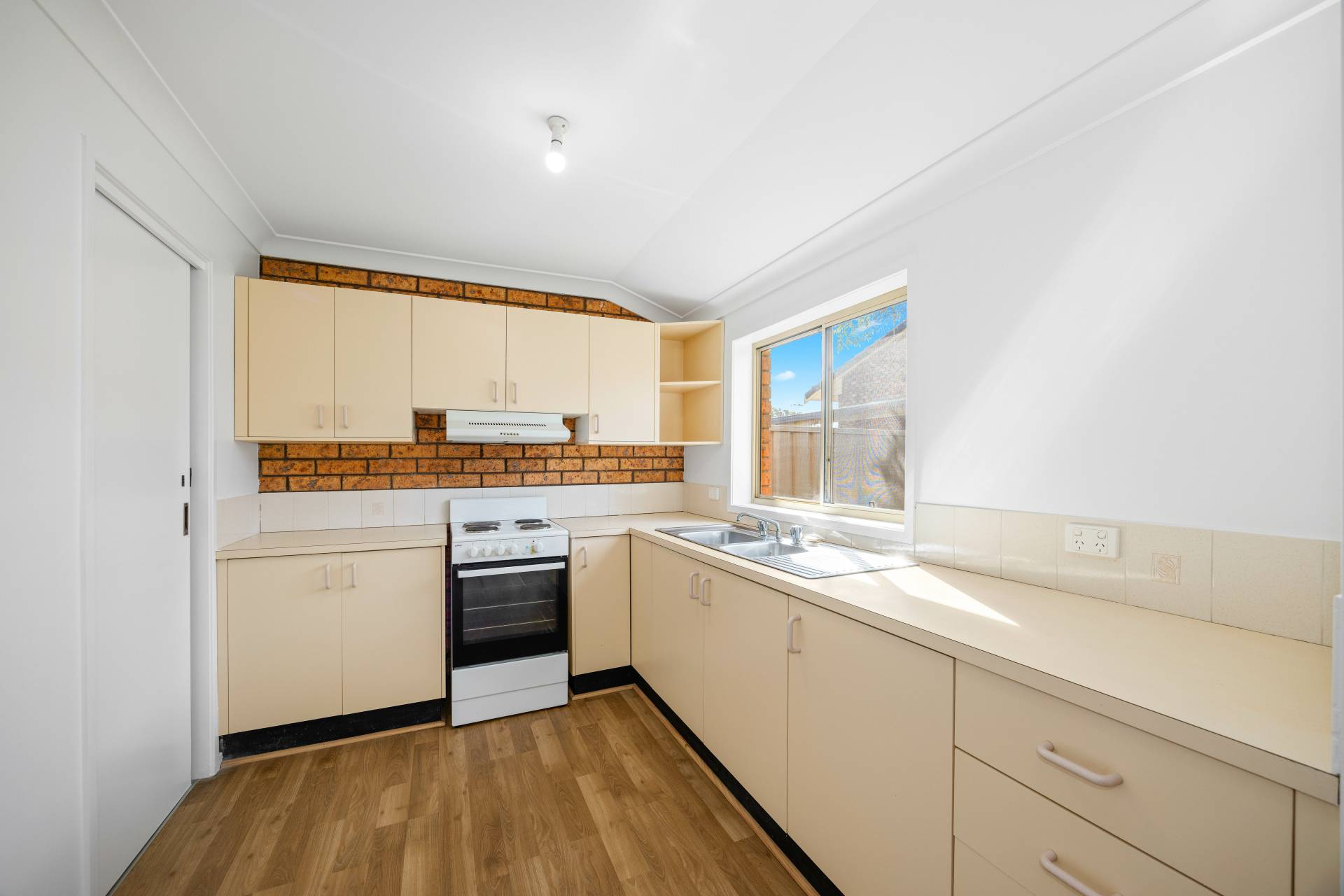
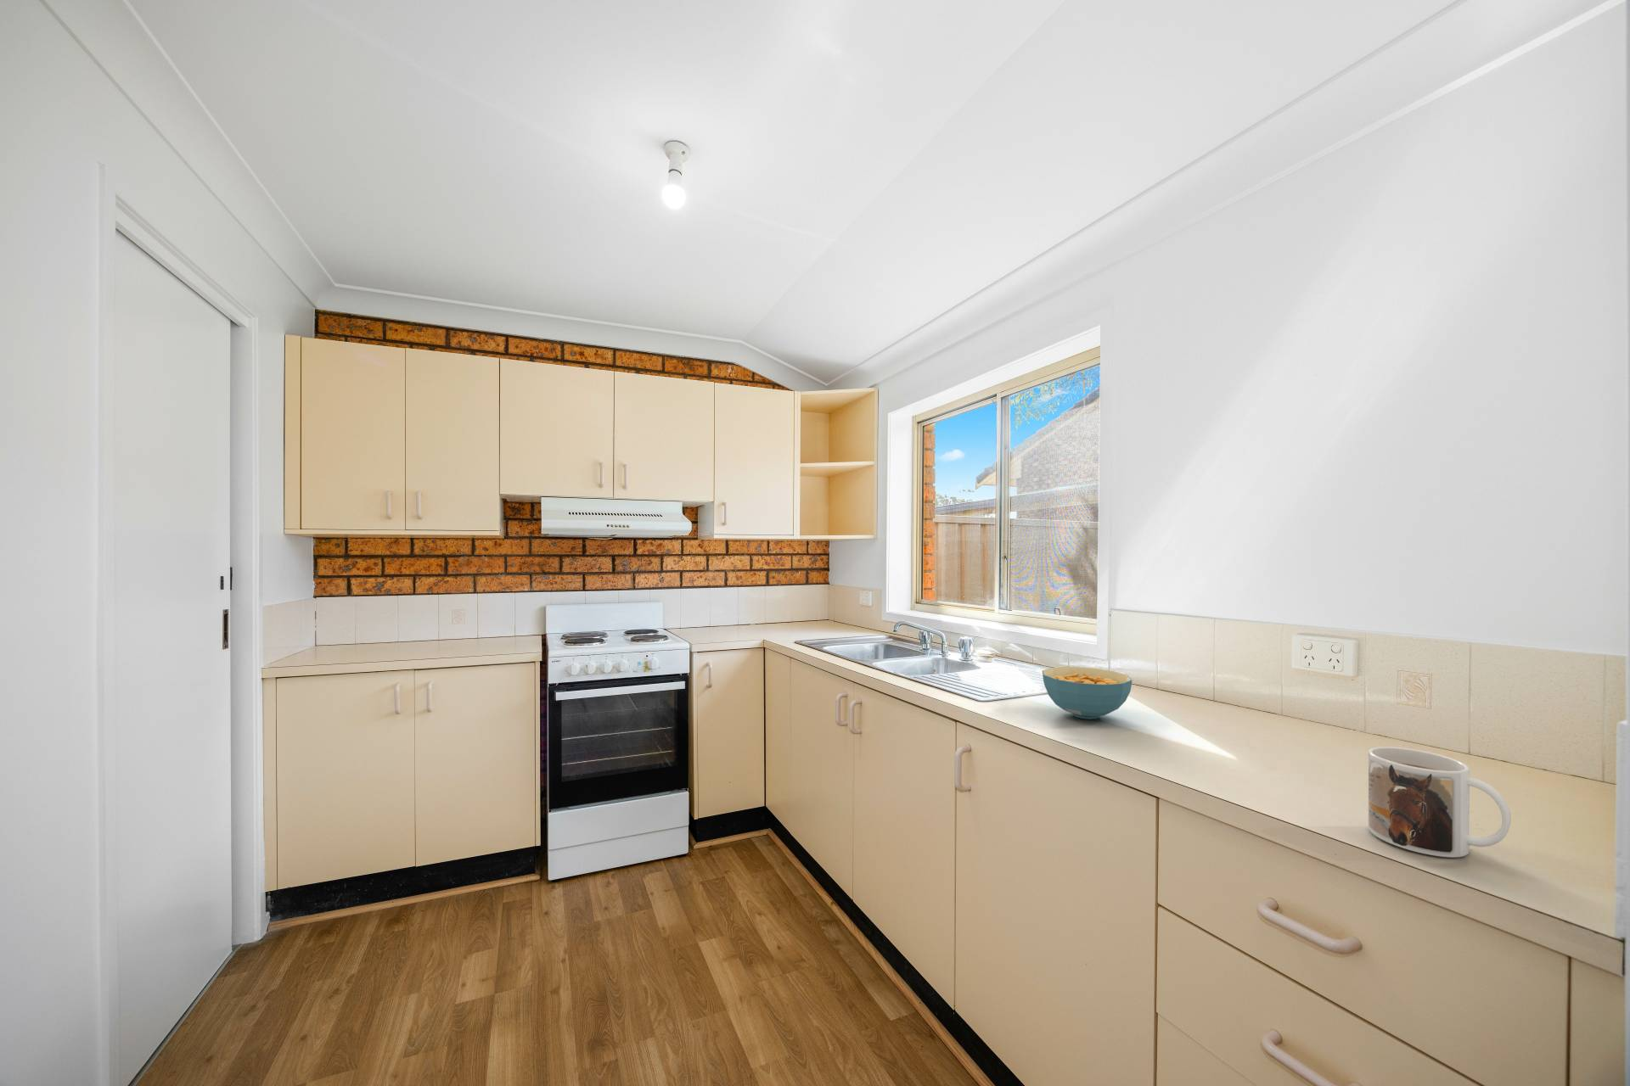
+ mug (1427, 802)
+ cereal bowl (1085, 695)
